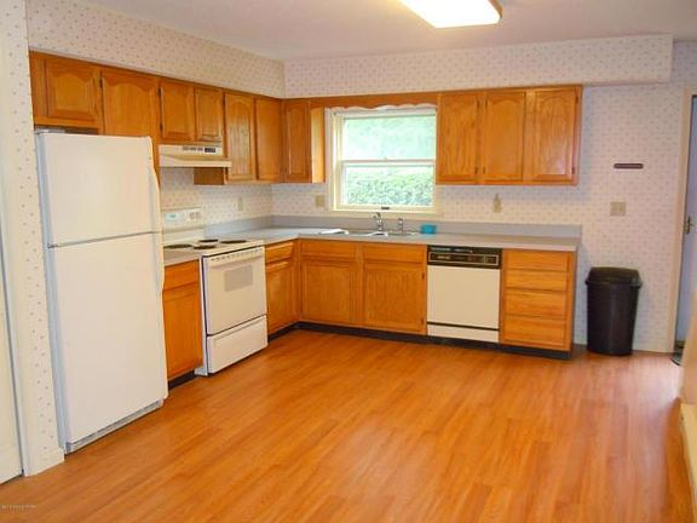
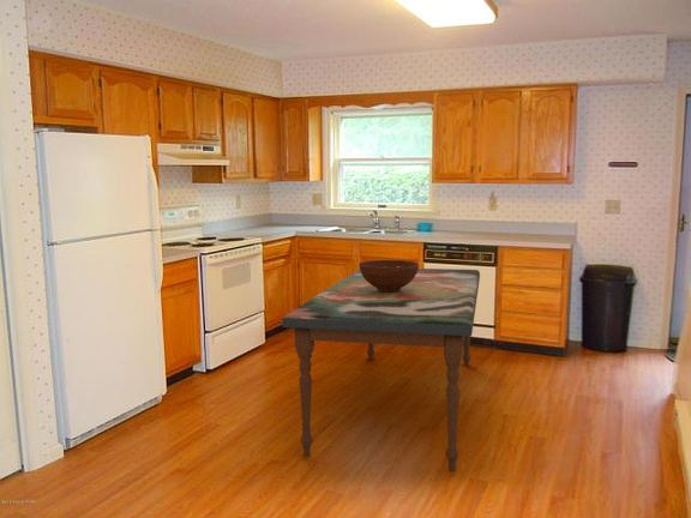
+ dining table (401, 344)
+ fruit bowl (389, 276)
